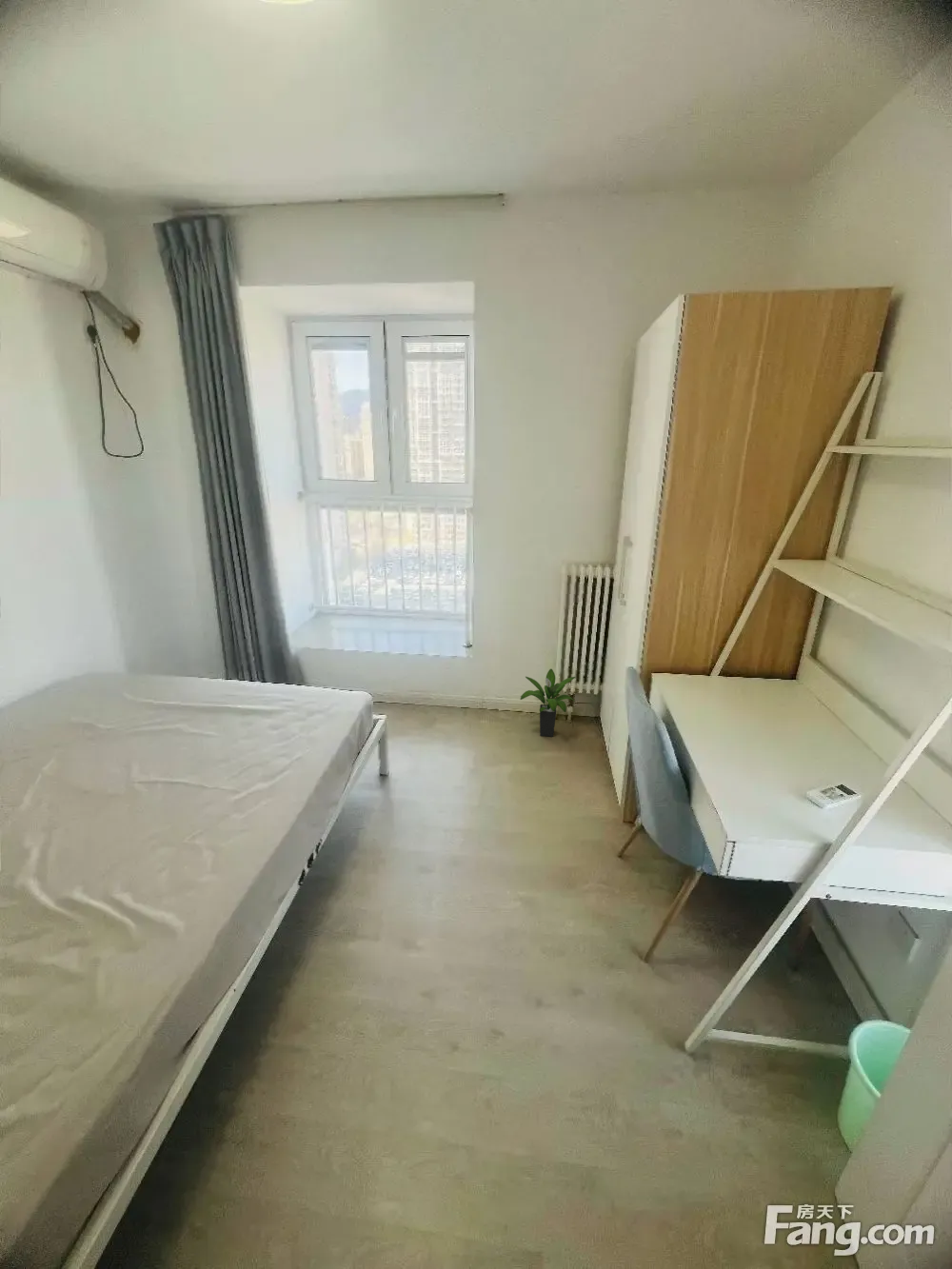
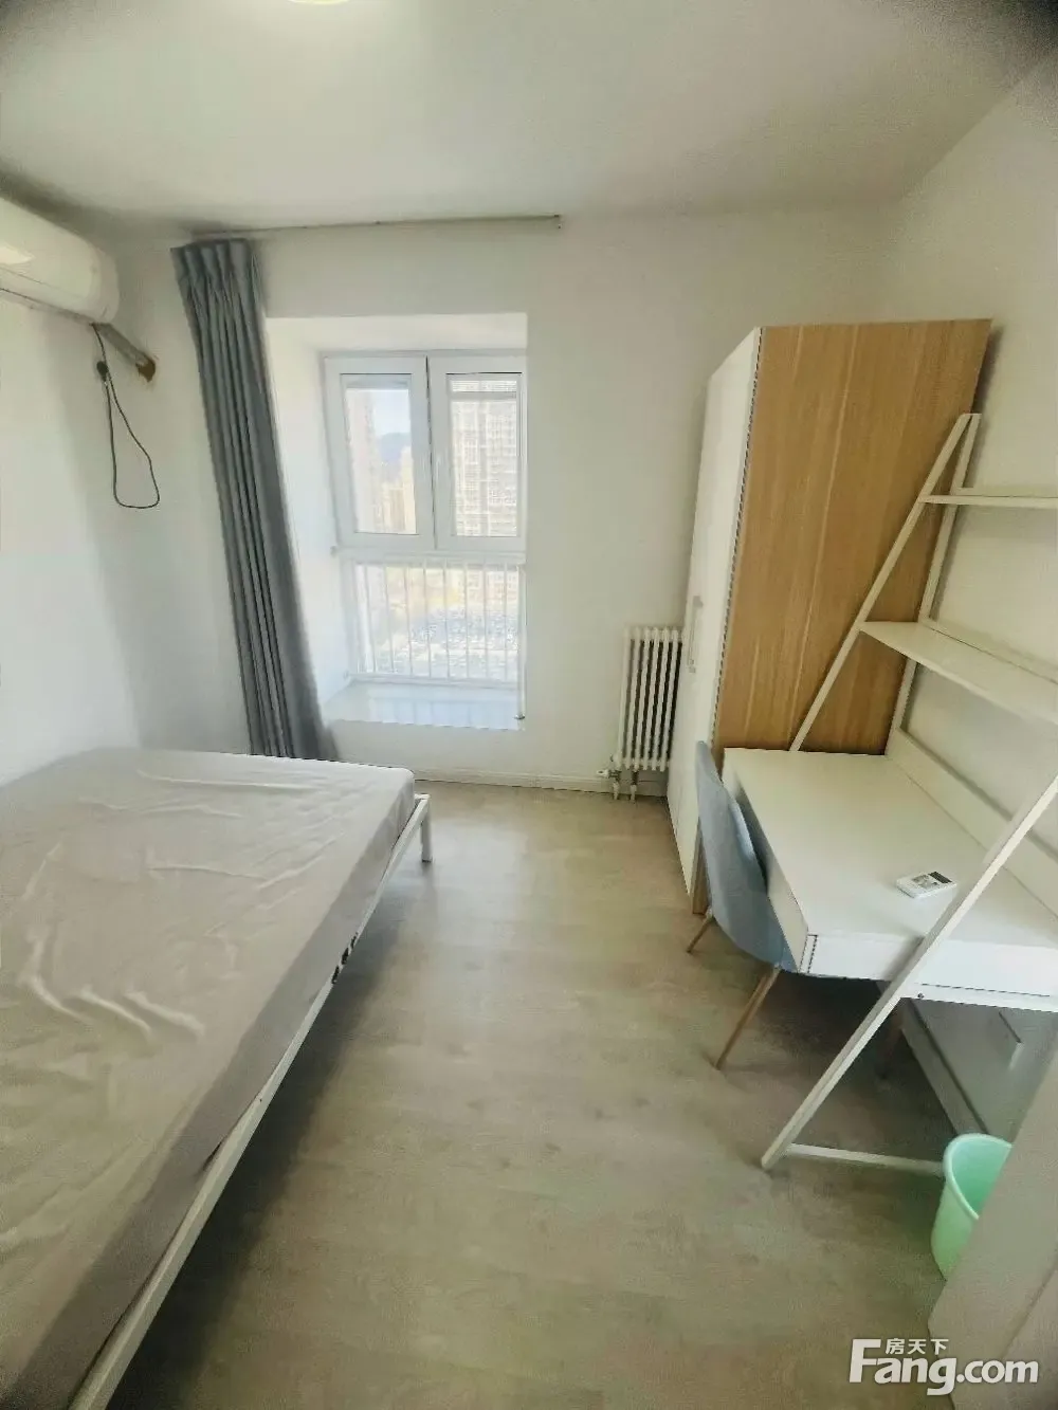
- potted plant (547, 704)
